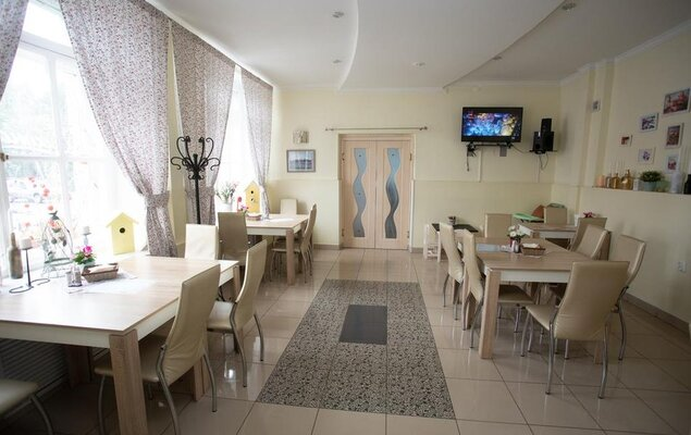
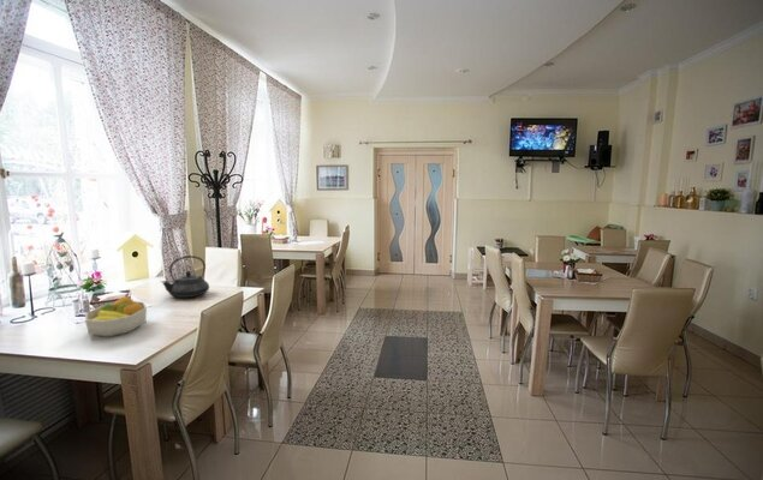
+ fruit bowl (117, 314)
+ teapot (185, 276)
